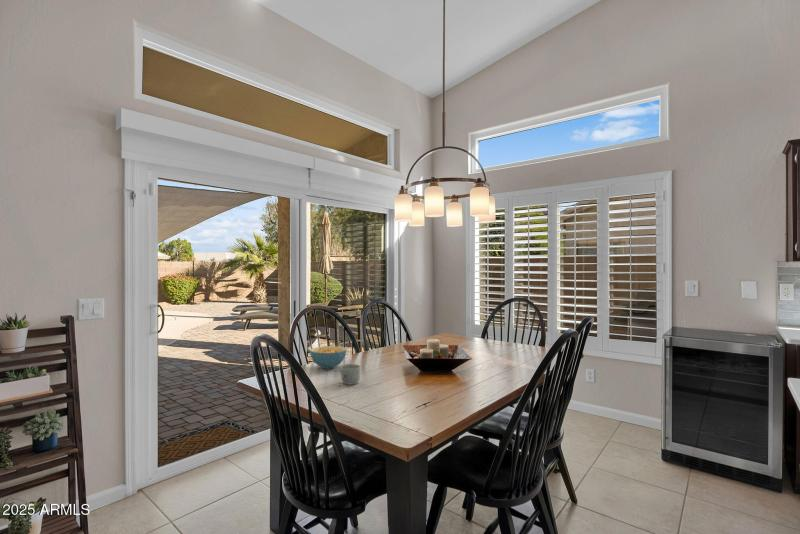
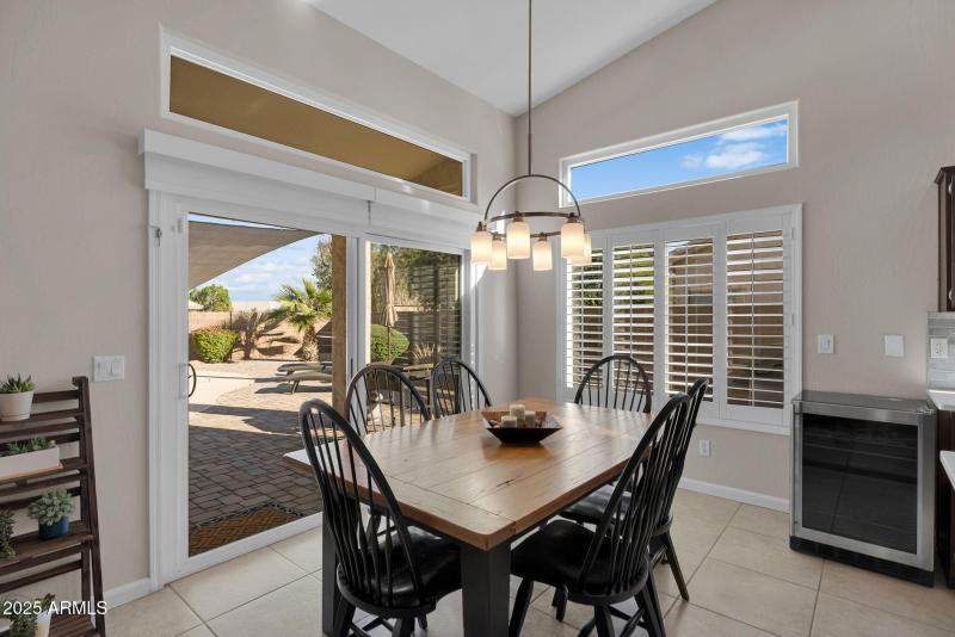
- mug (348, 374)
- cereal bowl (328, 358)
